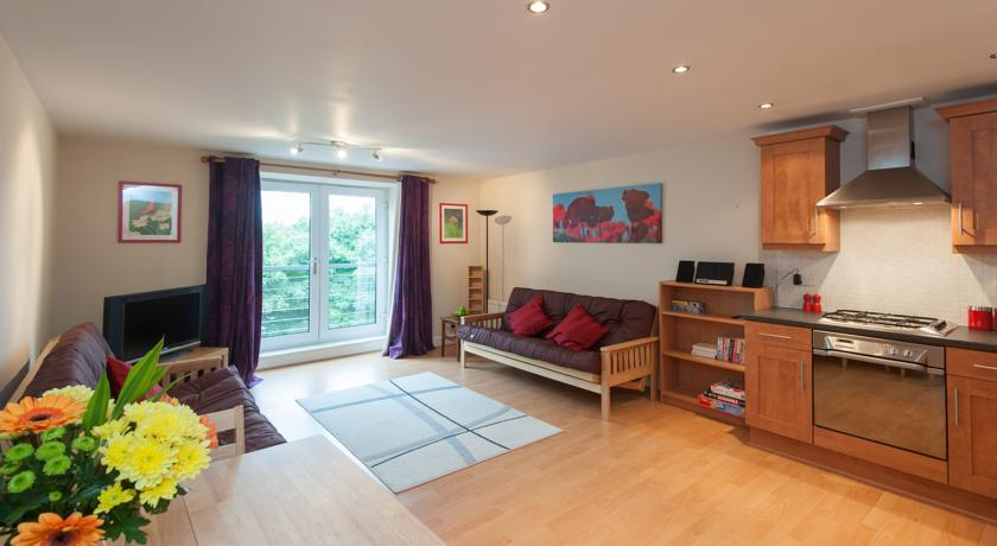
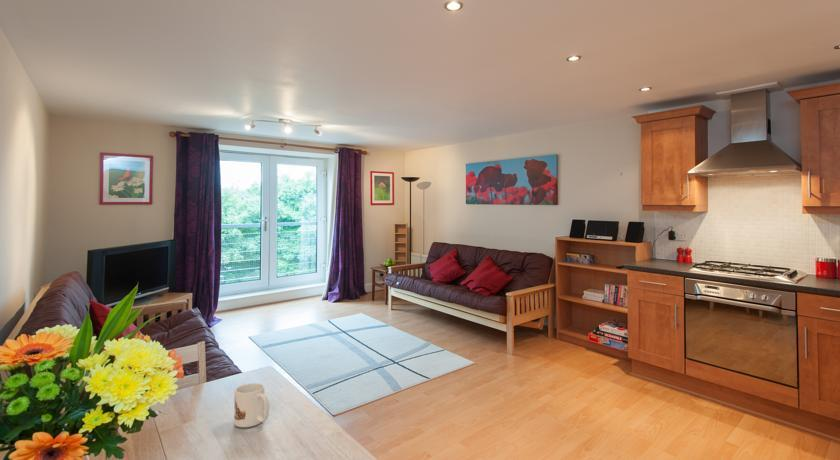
+ mug (253, 405)
